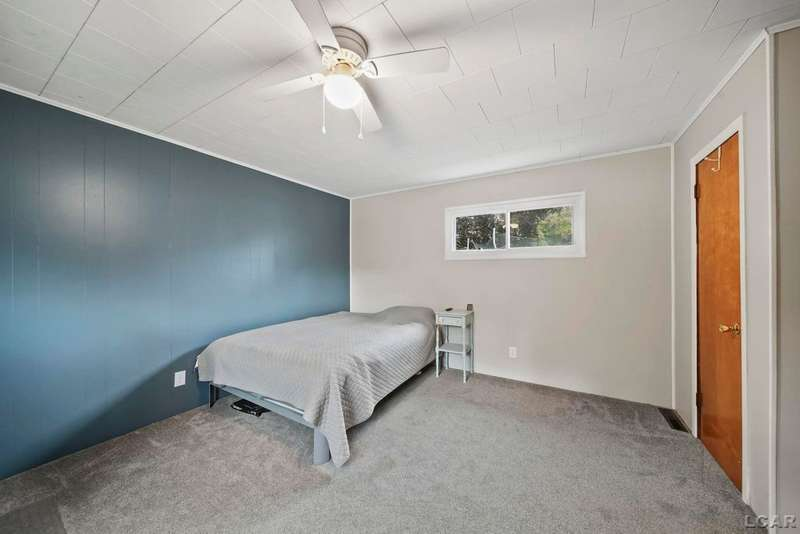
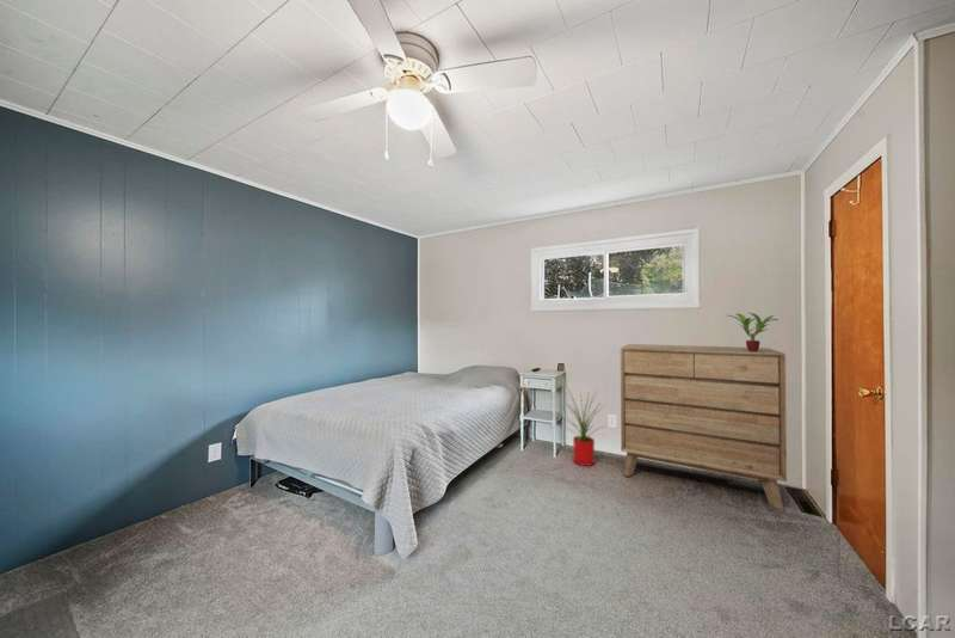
+ potted plant (750, 331)
+ house plant (584, 424)
+ dresser (692, 412)
